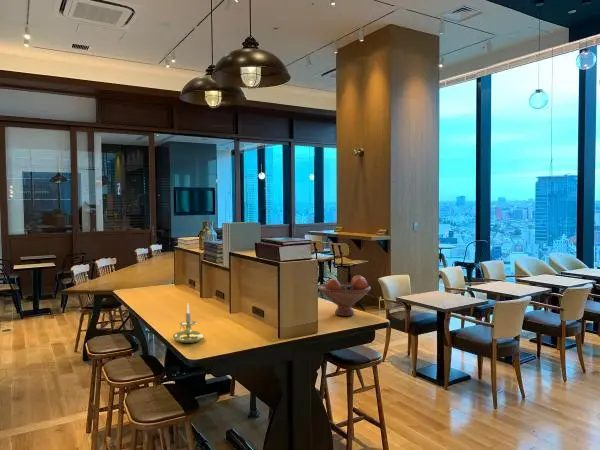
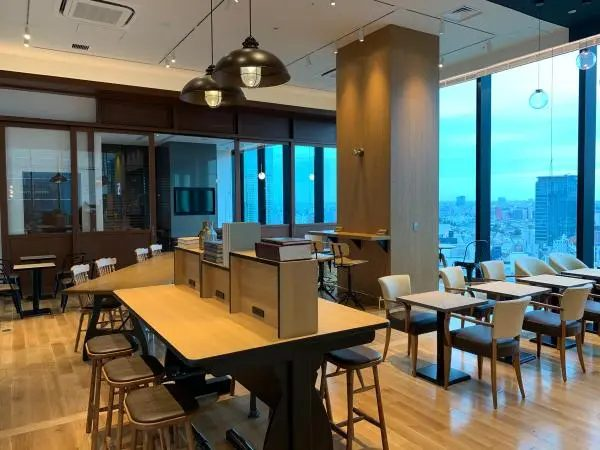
- fruit bowl (344, 295)
- candle holder (187, 320)
